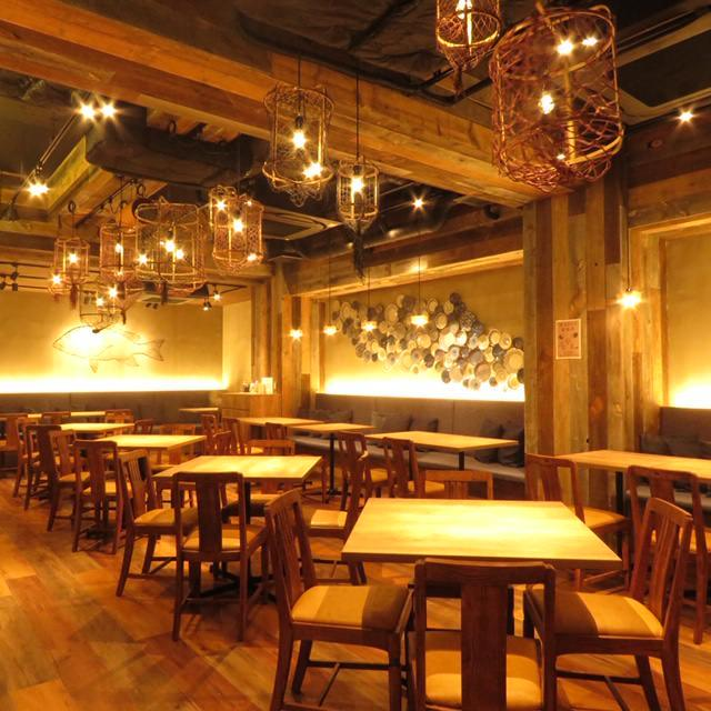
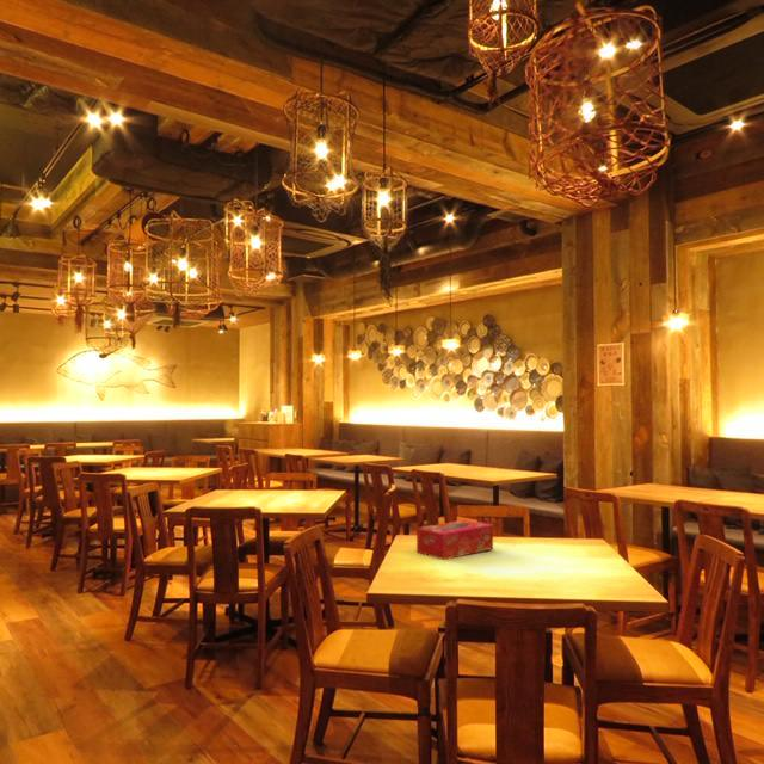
+ tissue box (455, 538)
